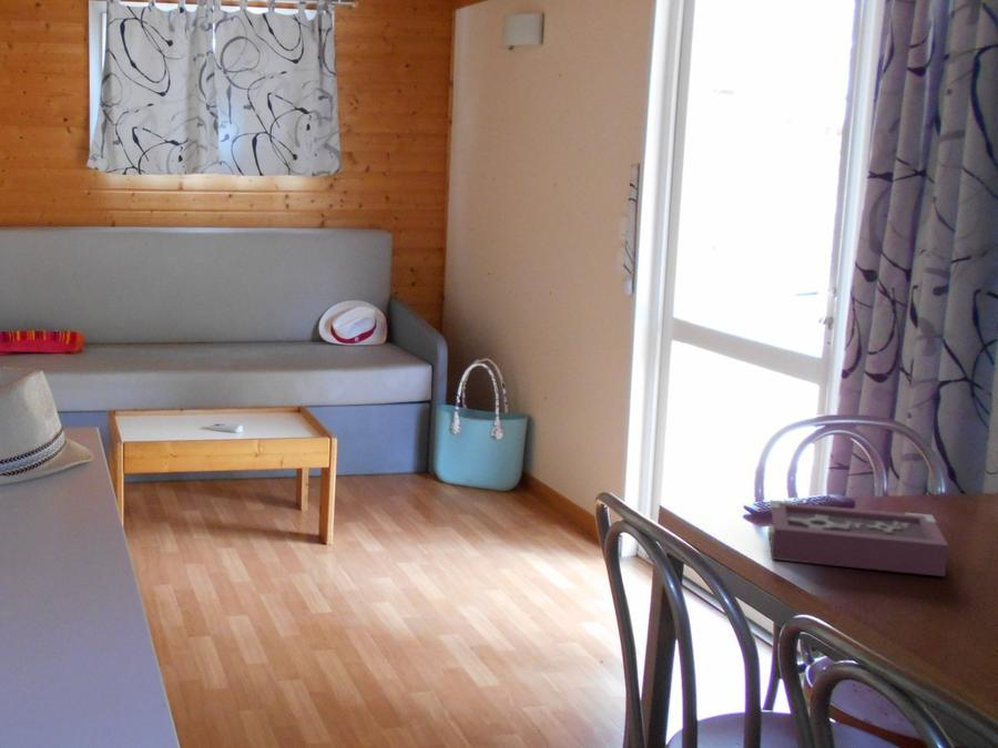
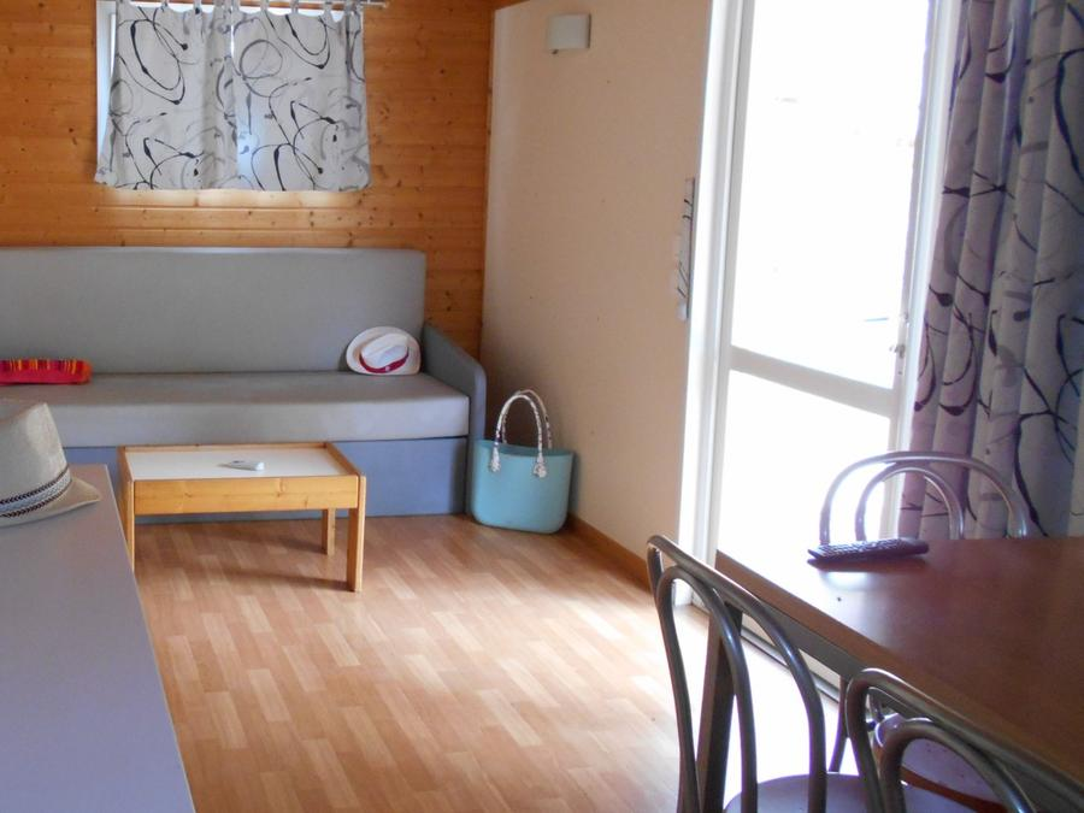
- book (853, 536)
